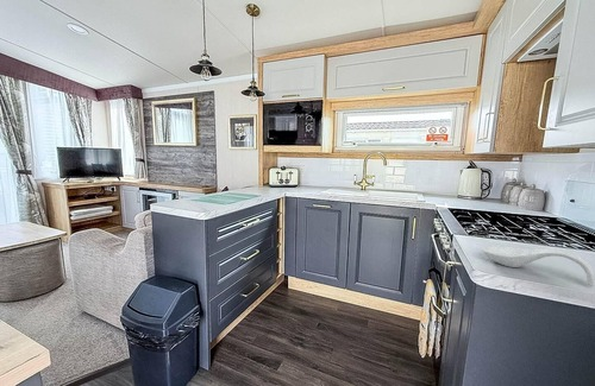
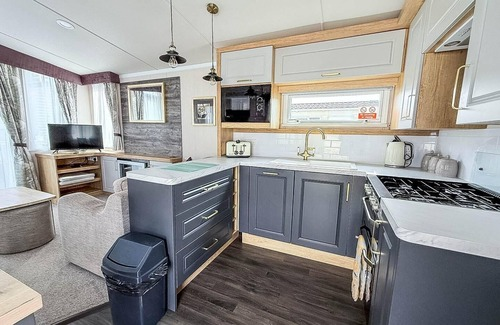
- spoon rest (533, 258)
